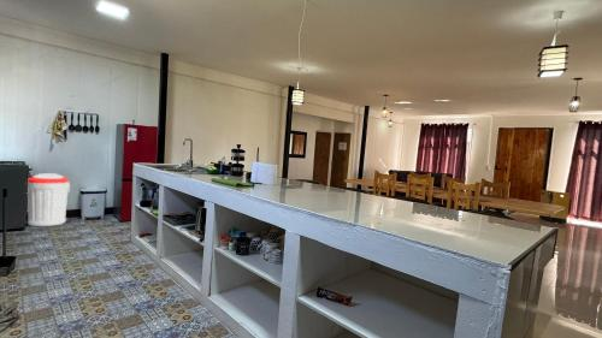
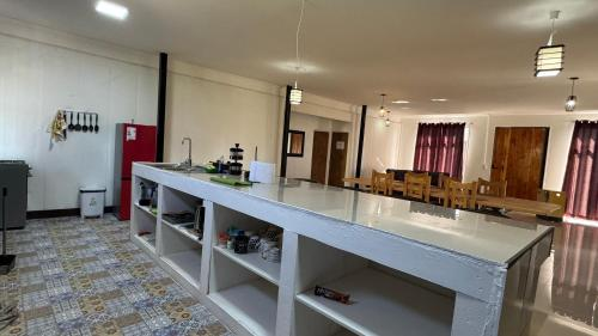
- trash can (47, 197)
